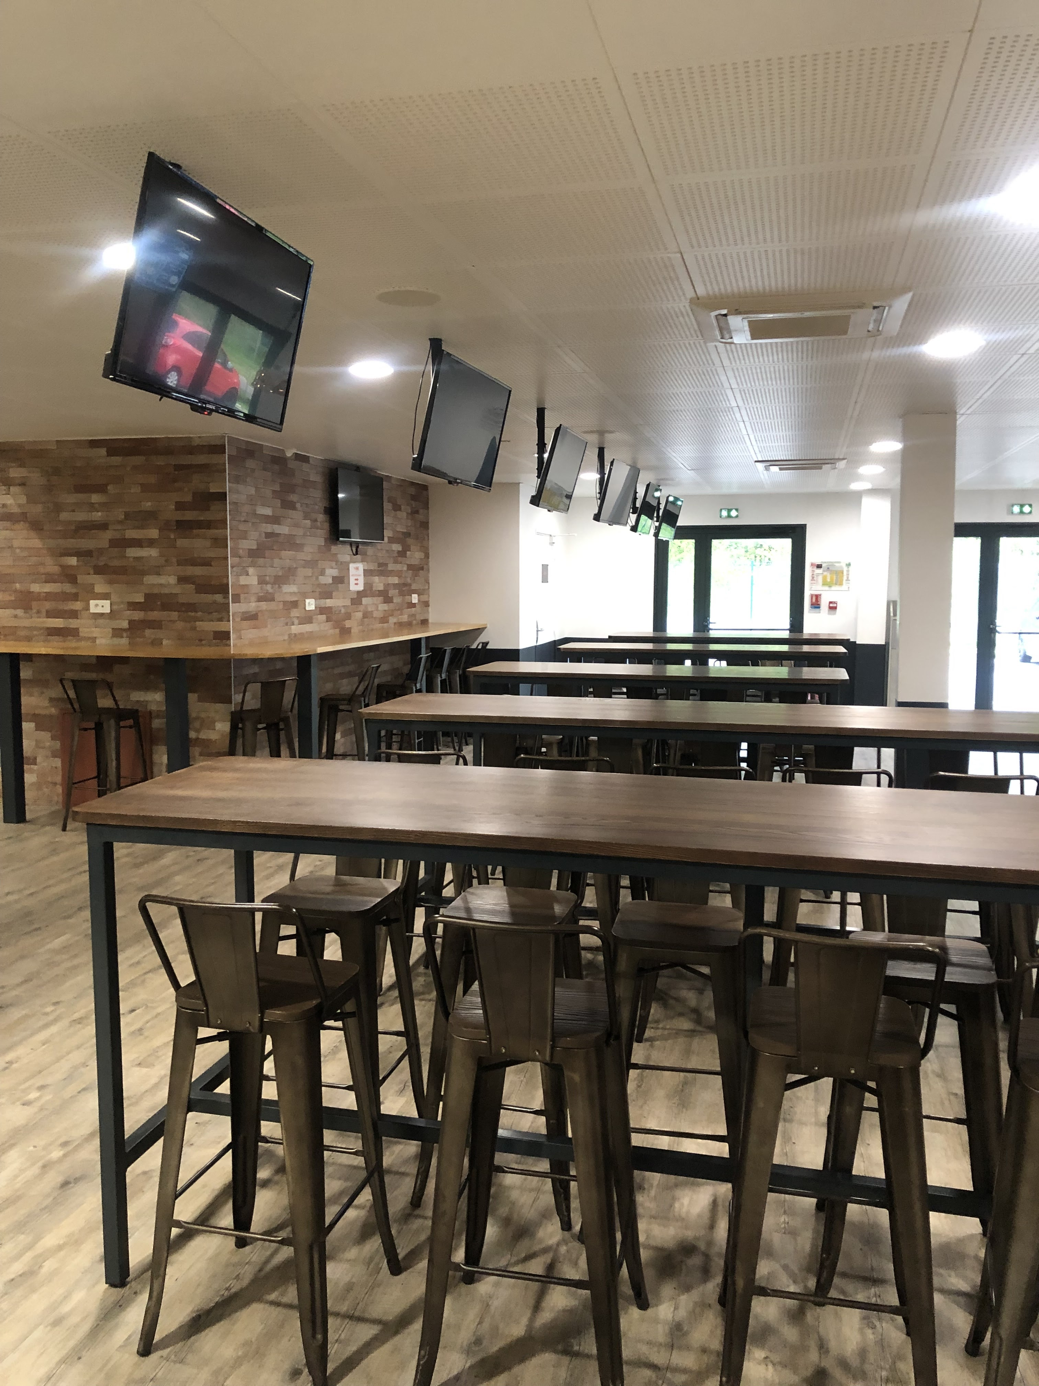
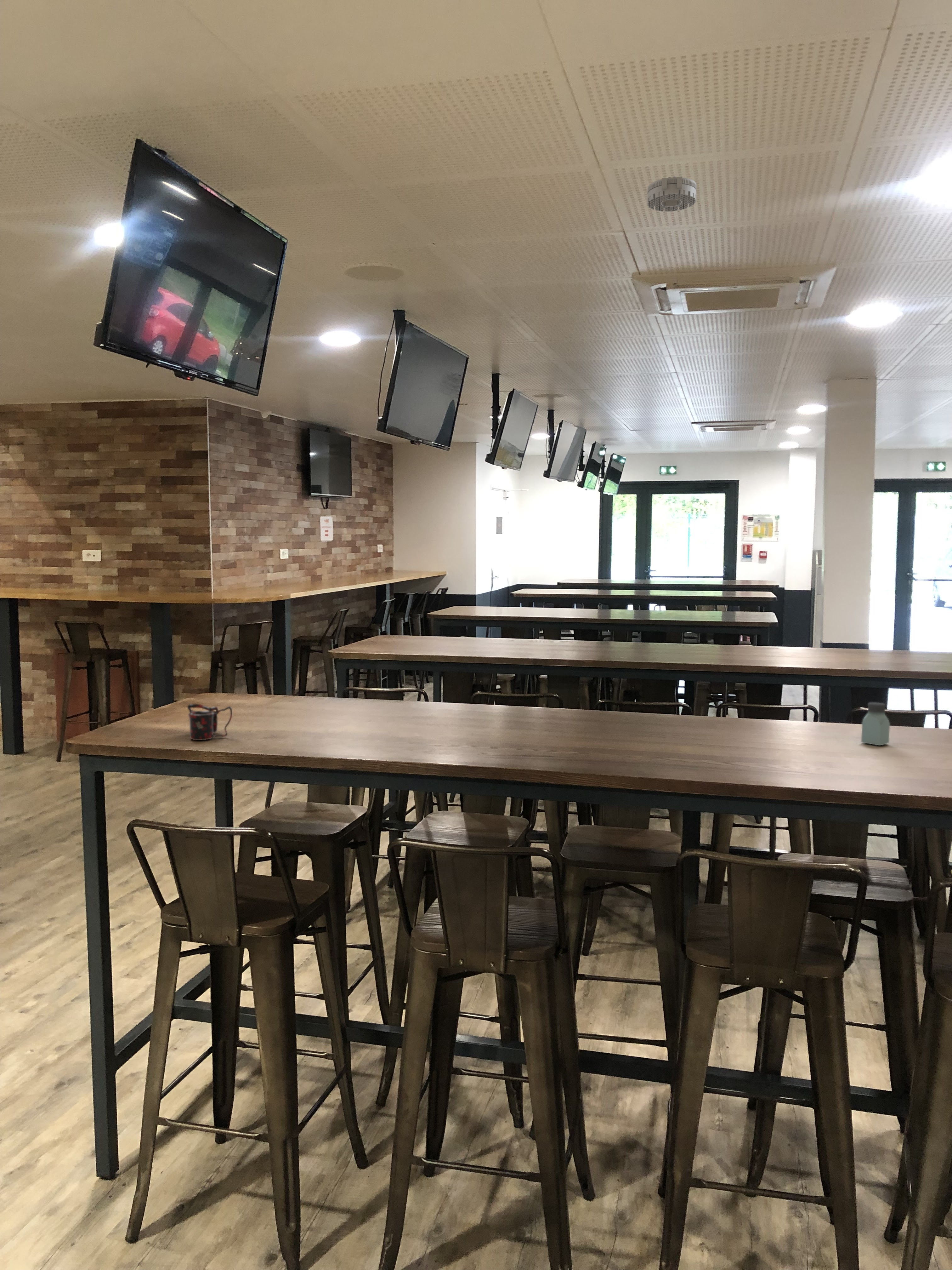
+ saltshaker (876, 723)
+ mug (209, 719)
+ smoke detector (672, 193)
